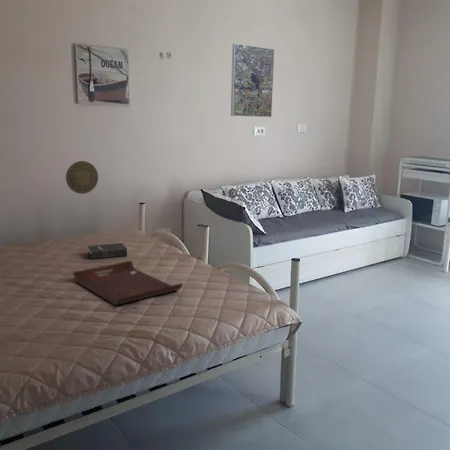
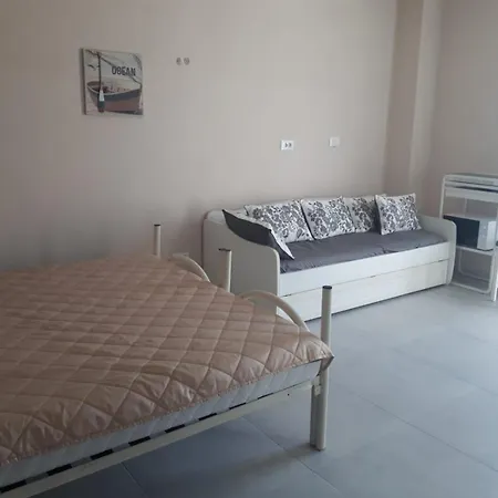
- serving tray (126, 281)
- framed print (252, 82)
- hardback book (107, 250)
- decorative plate (82, 177)
